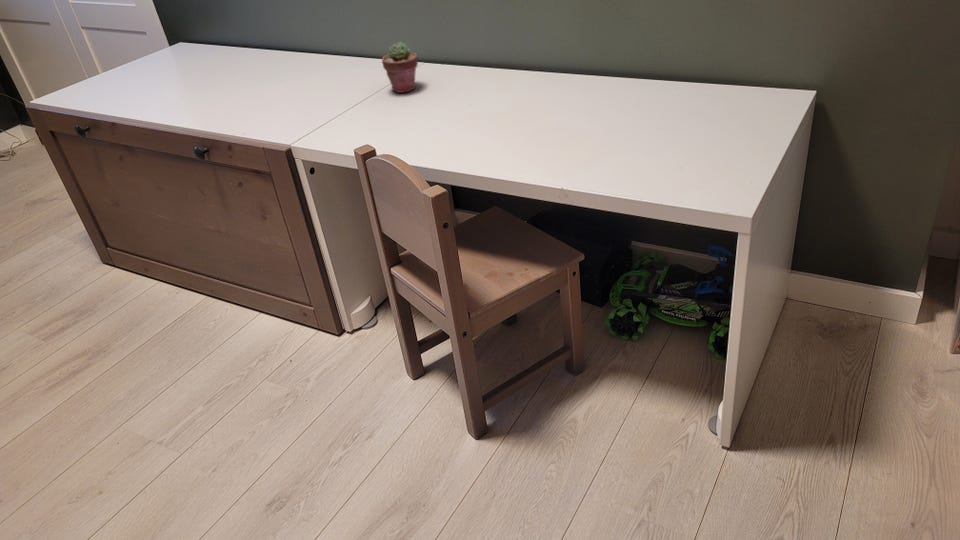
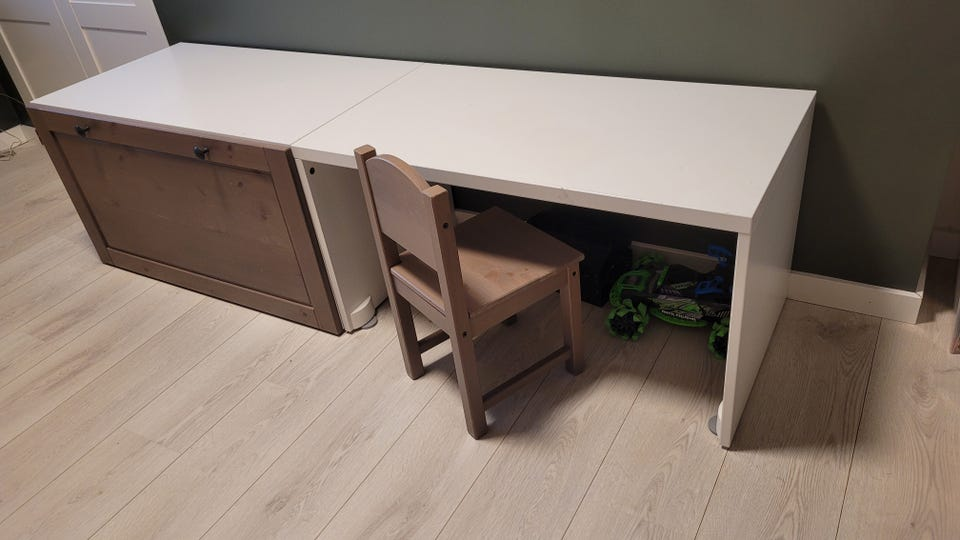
- potted succulent (400, 66)
